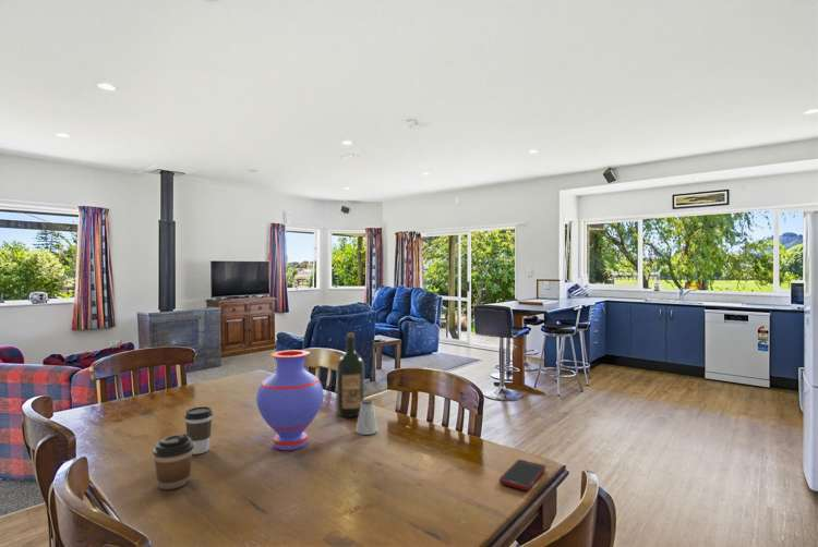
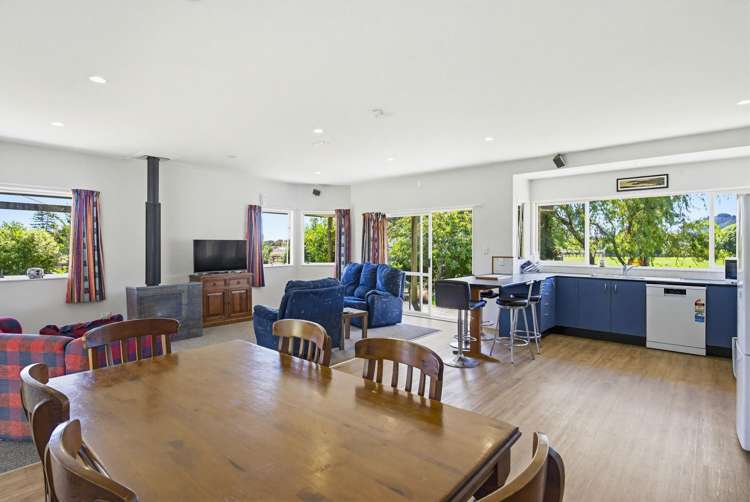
- wine bottle (350, 373)
- coffee cup (173, 459)
- coffee cup (199, 429)
- vase (290, 398)
- cell phone (522, 474)
- saltshaker (366, 415)
